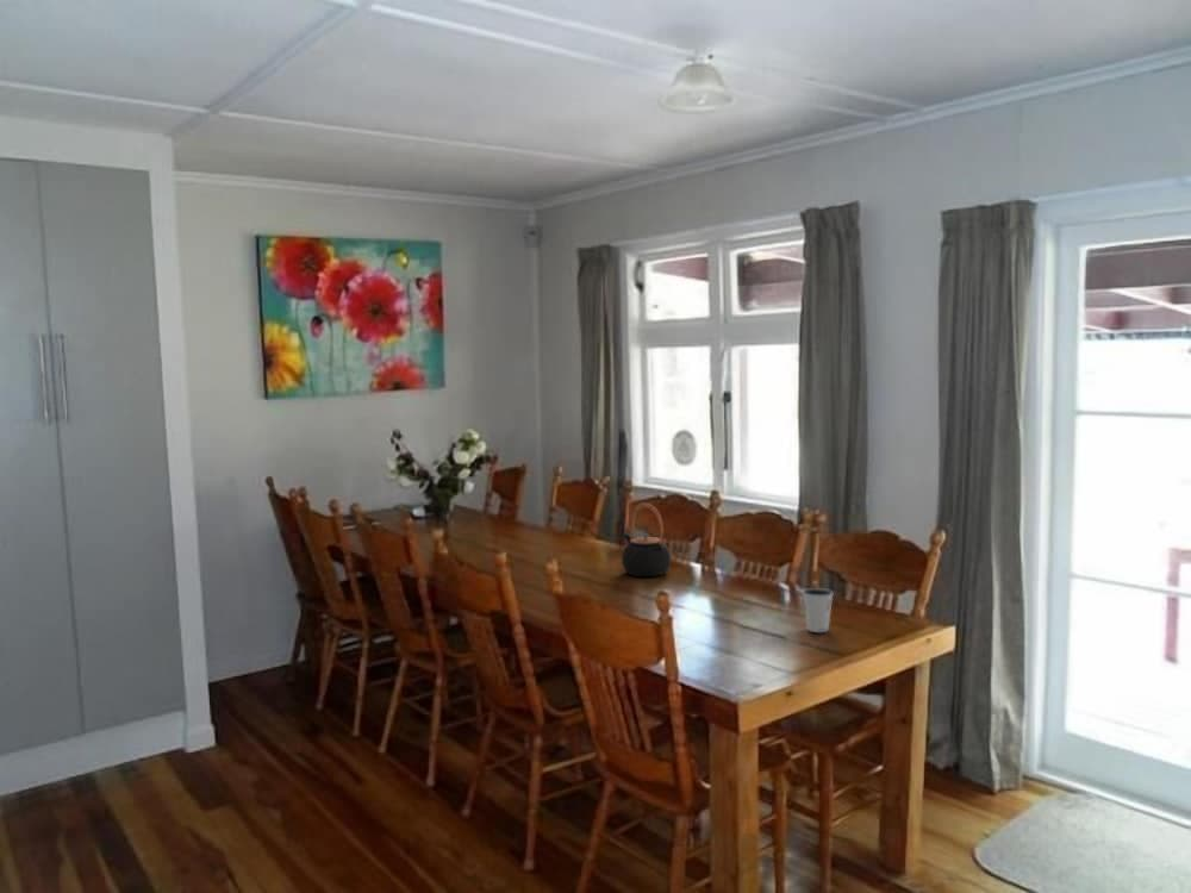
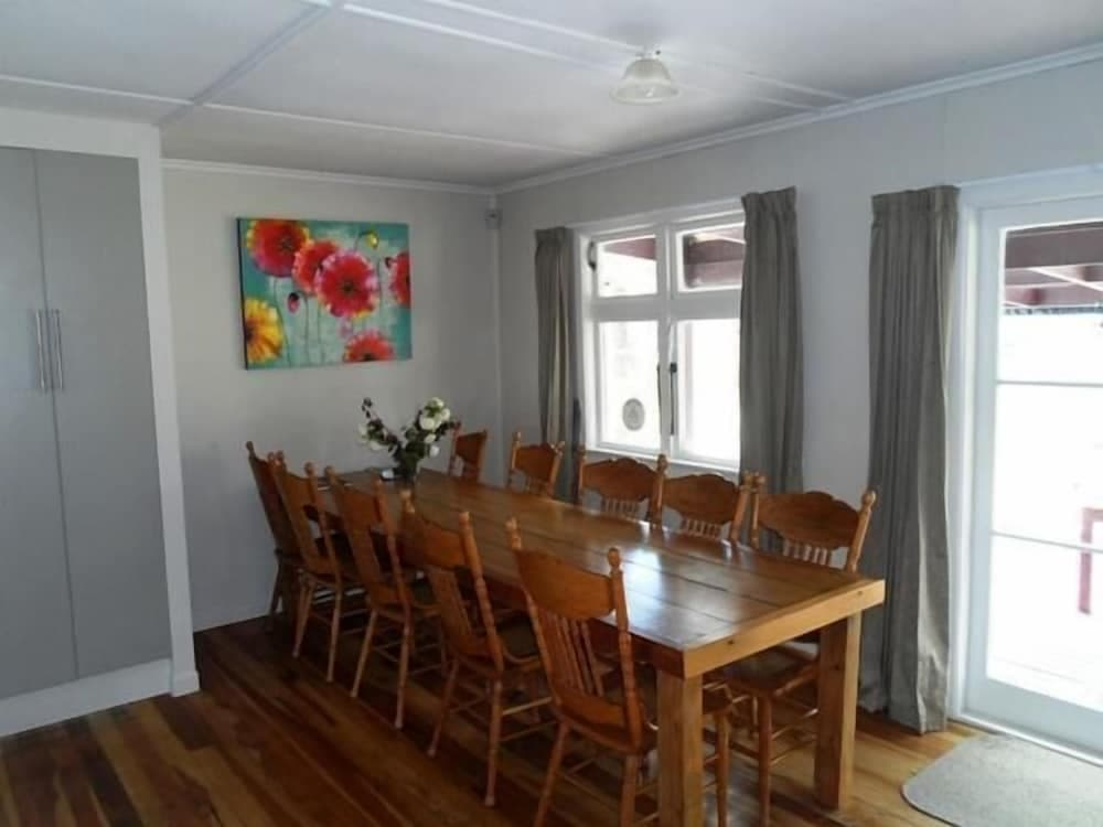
- teapot (643, 537)
- dixie cup (817, 611)
